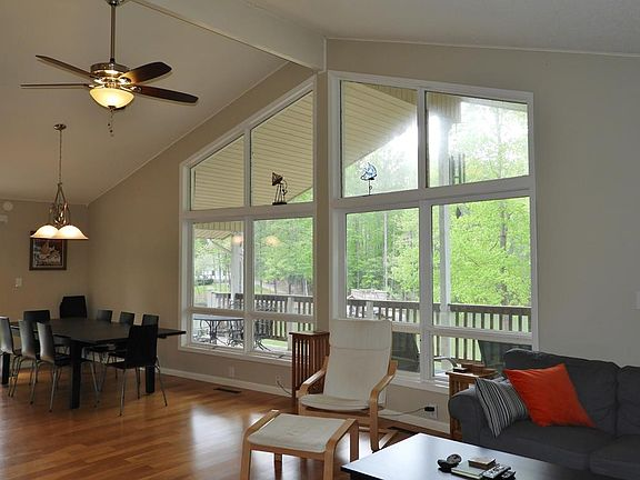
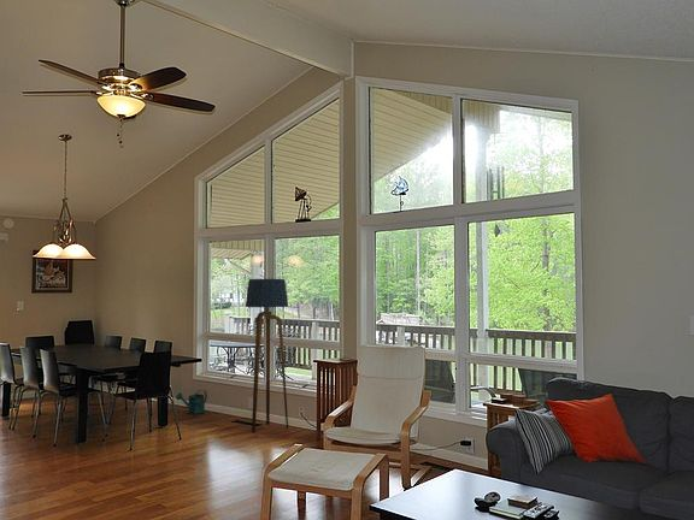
+ watering can (192, 402)
+ floor lamp (266, 353)
